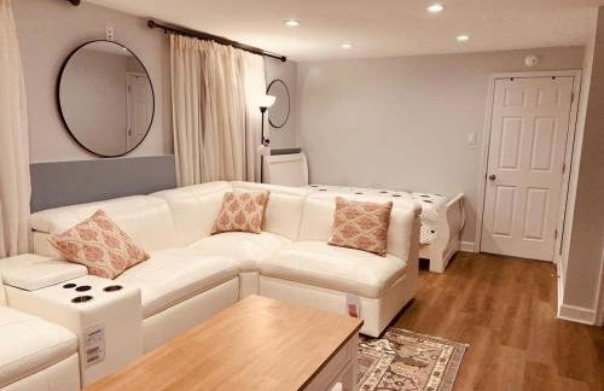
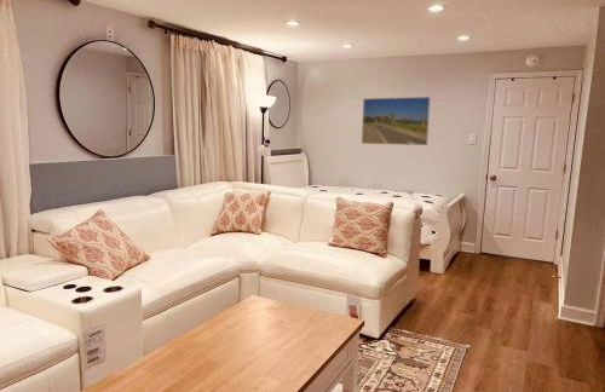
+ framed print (394, 121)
